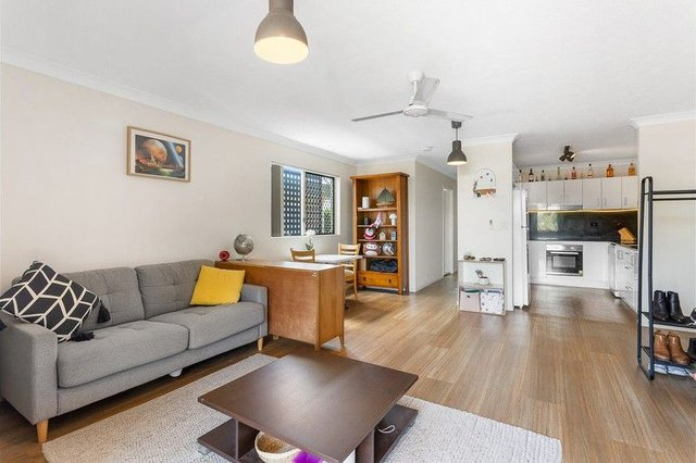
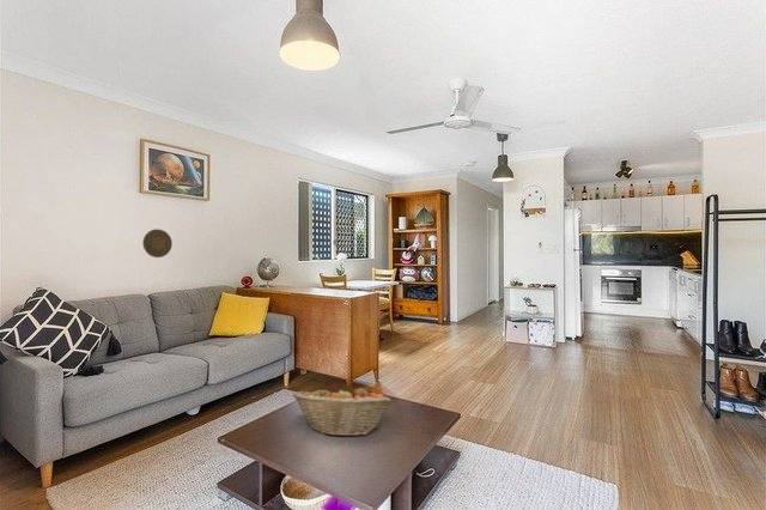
+ fruit basket (341, 405)
+ decorative plate (158, 243)
